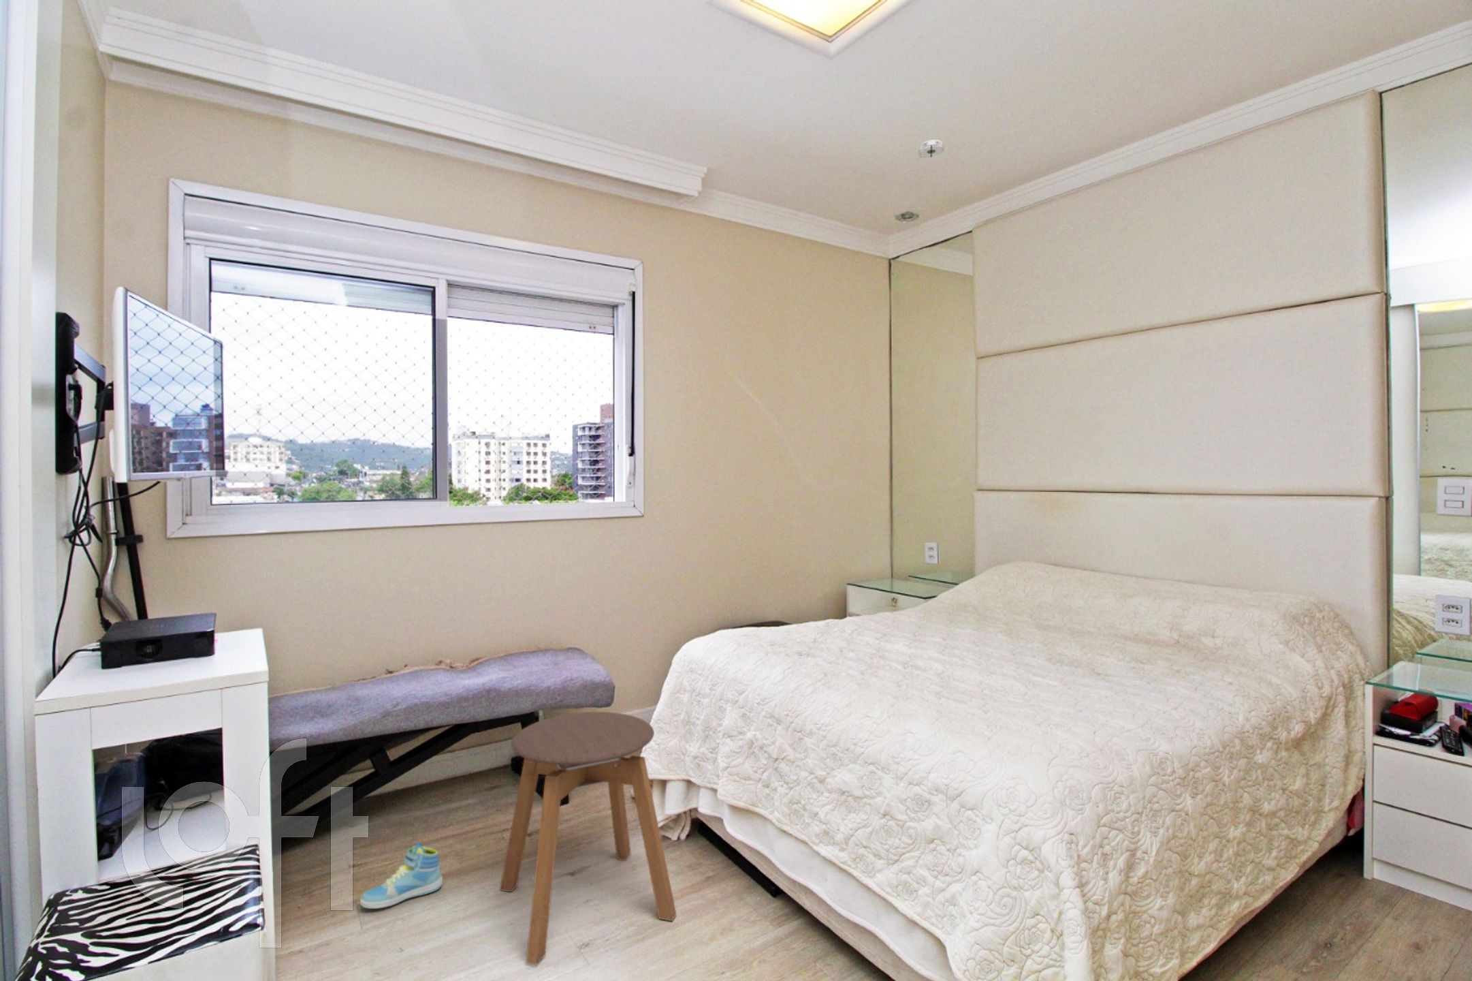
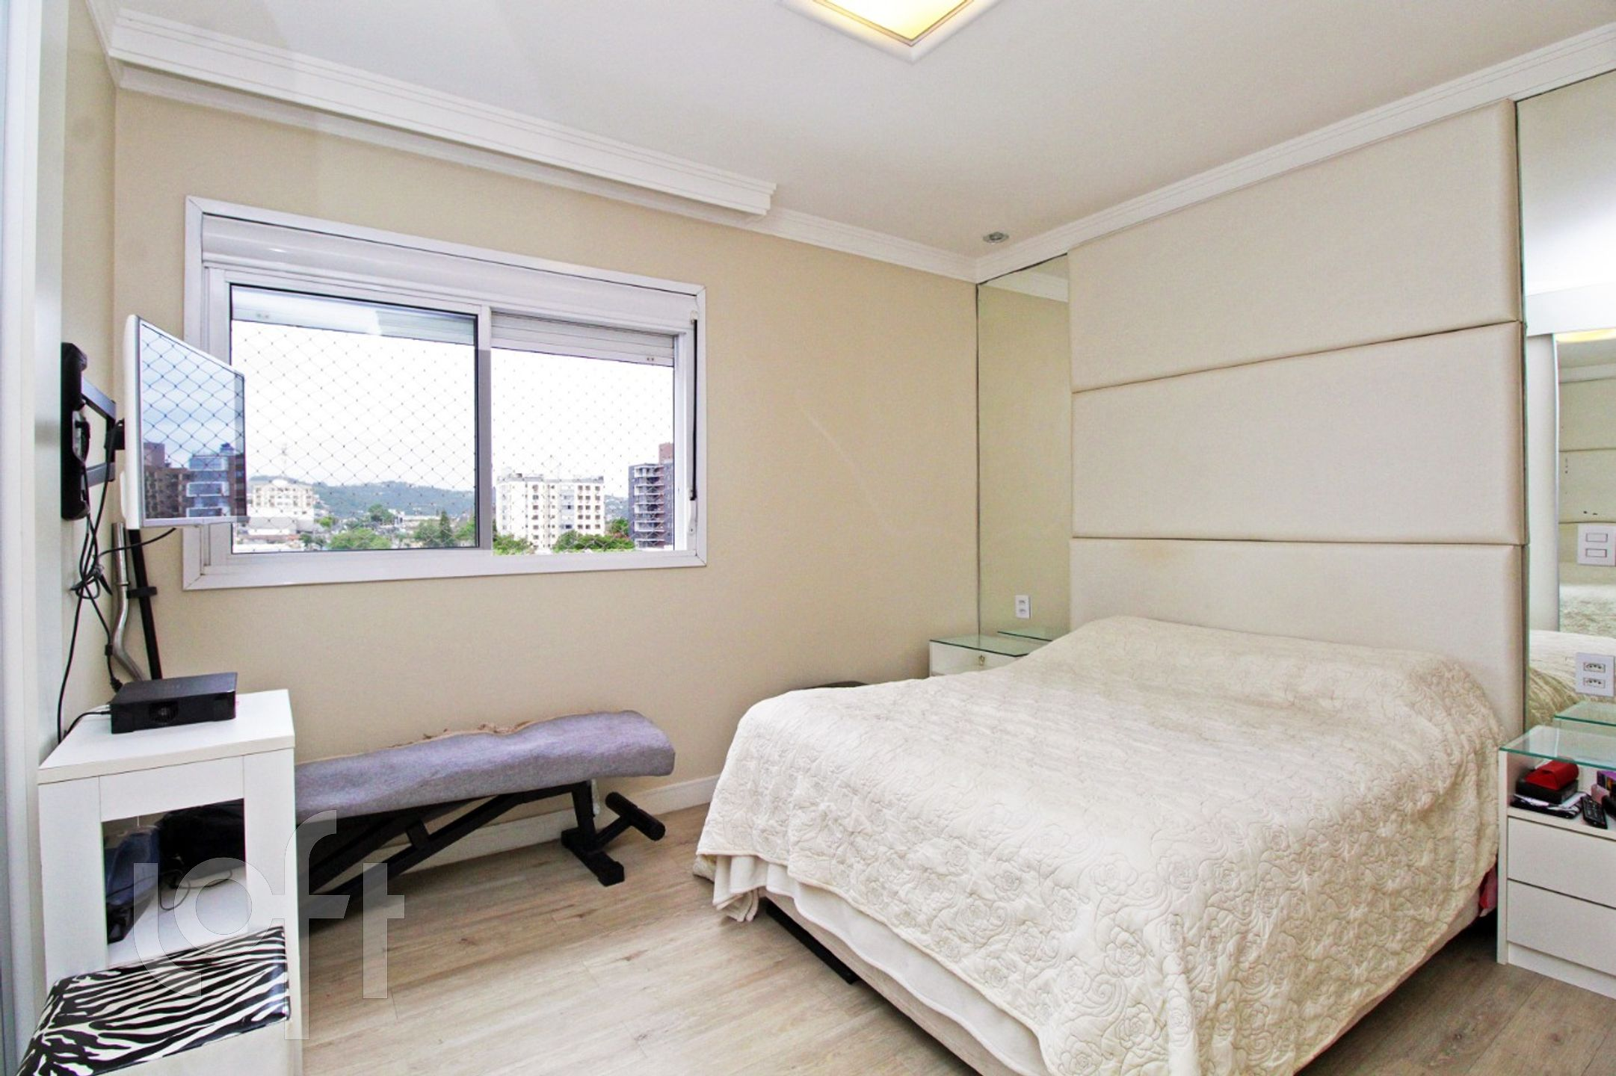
- smoke detector (930, 149)
- sneaker (402, 872)
- stool (559, 815)
